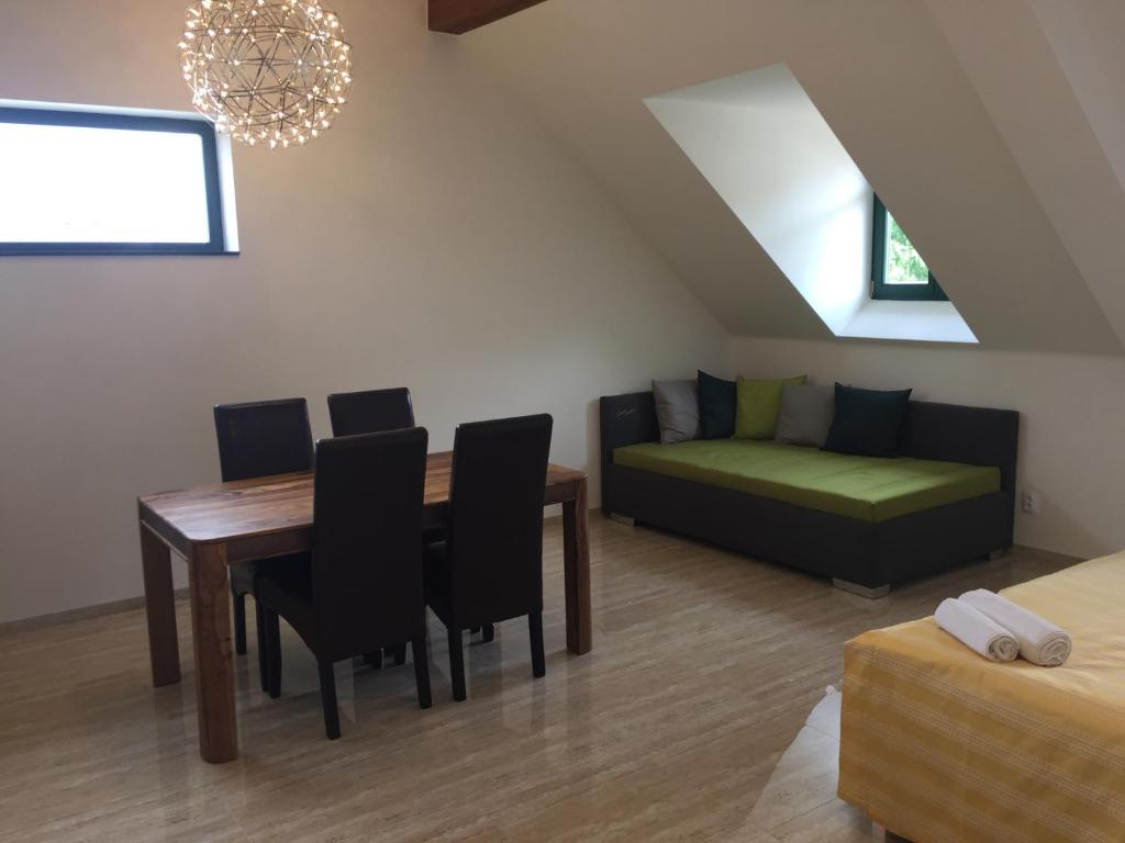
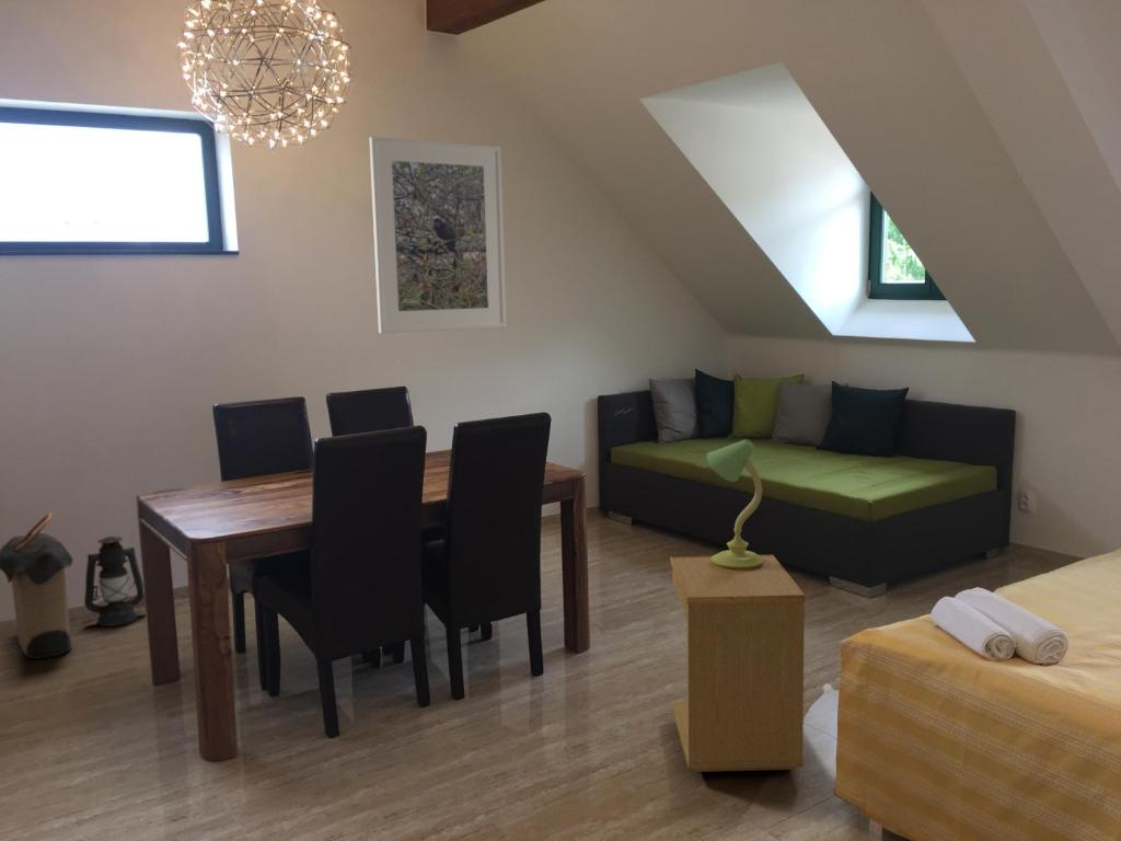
+ lantern (113, 577)
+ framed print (441, 237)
+ side table (732, 660)
+ laundry hamper (34, 578)
+ table lamp (743, 509)
